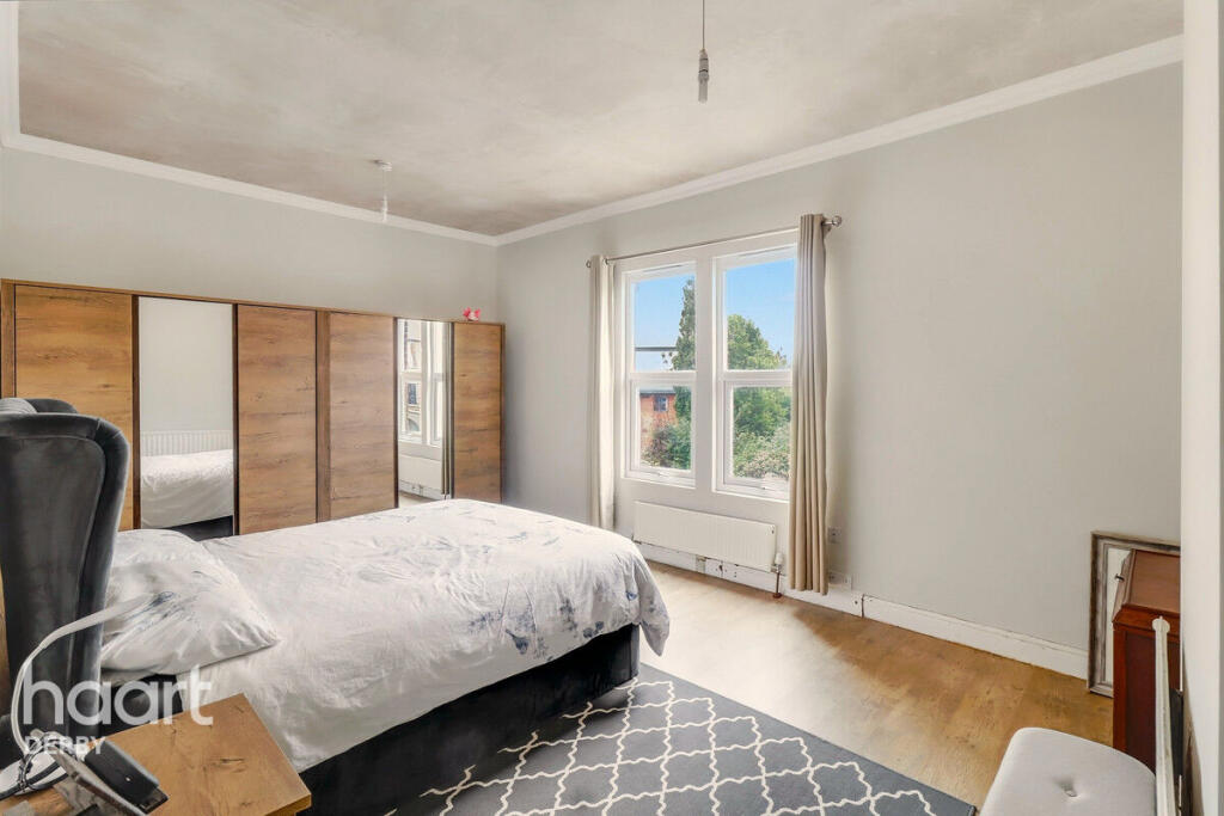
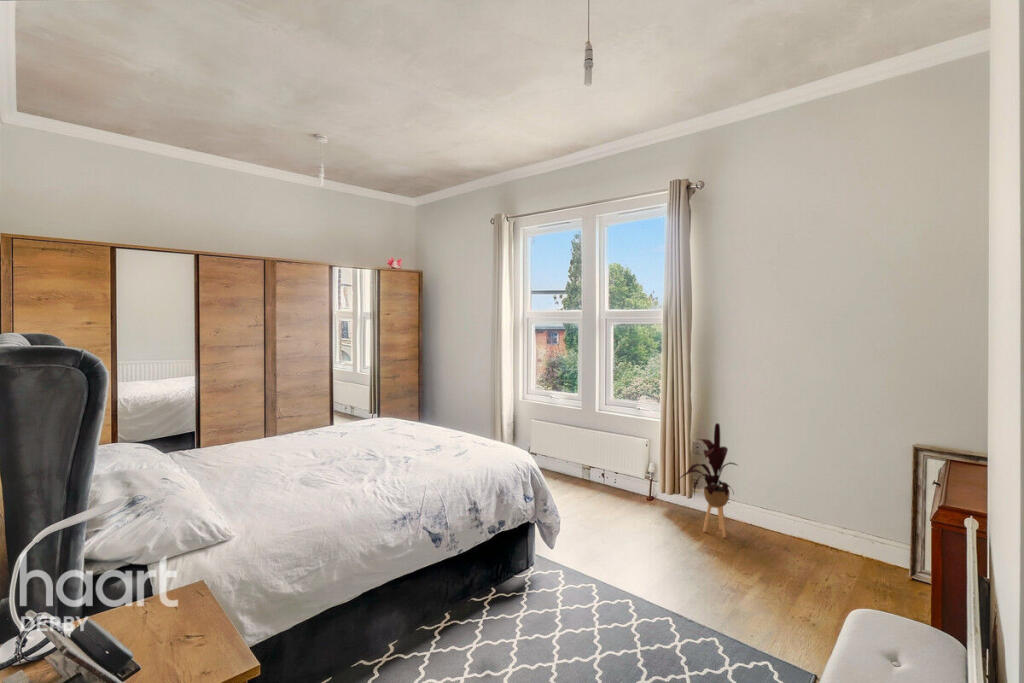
+ house plant (709, 476)
